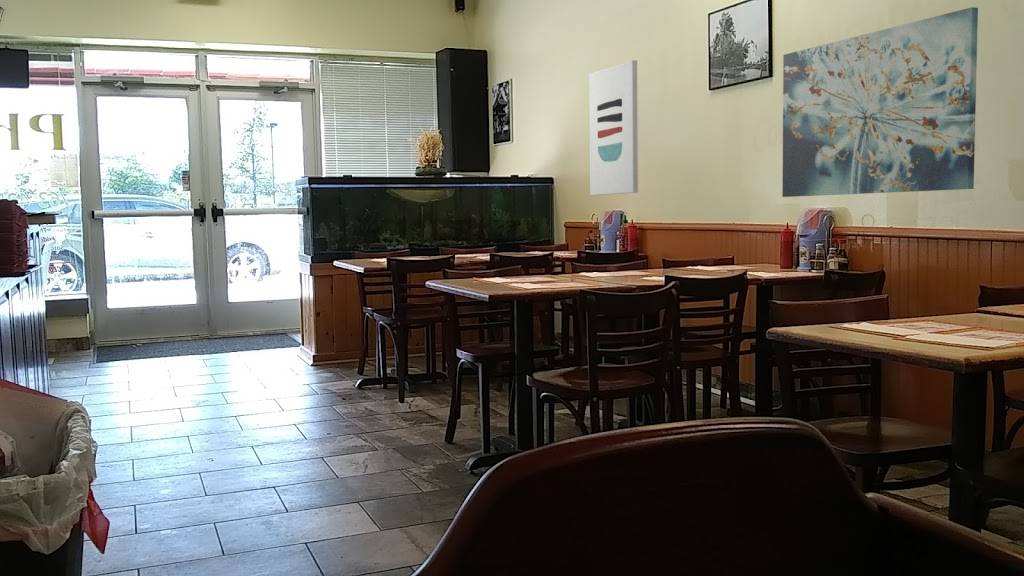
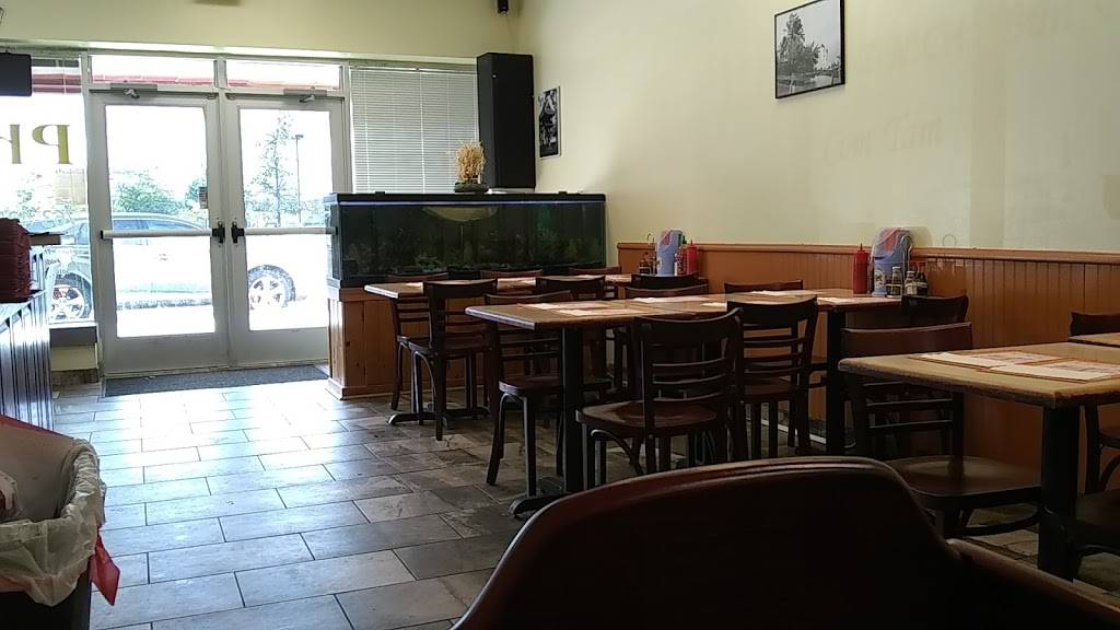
- wall art (867, 114)
- wall art (612, 131)
